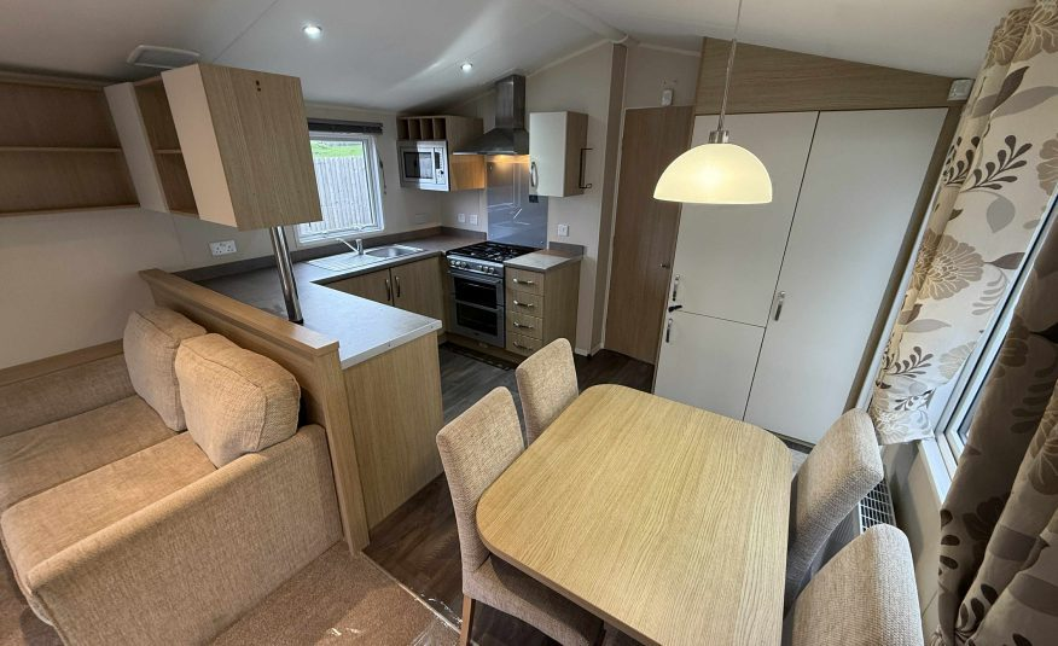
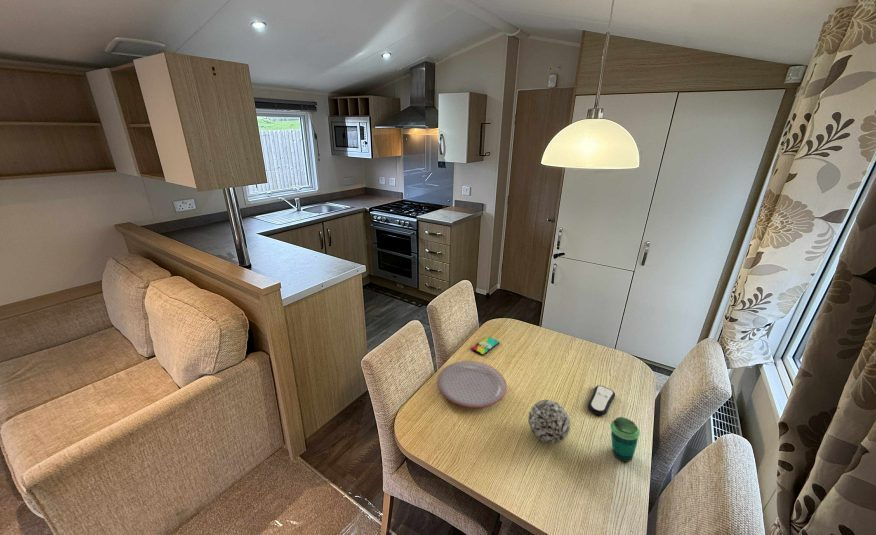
+ smartphone (485, 345)
+ cup (622, 439)
+ decorative ball (549, 419)
+ remote control (601, 399)
+ plate (471, 384)
